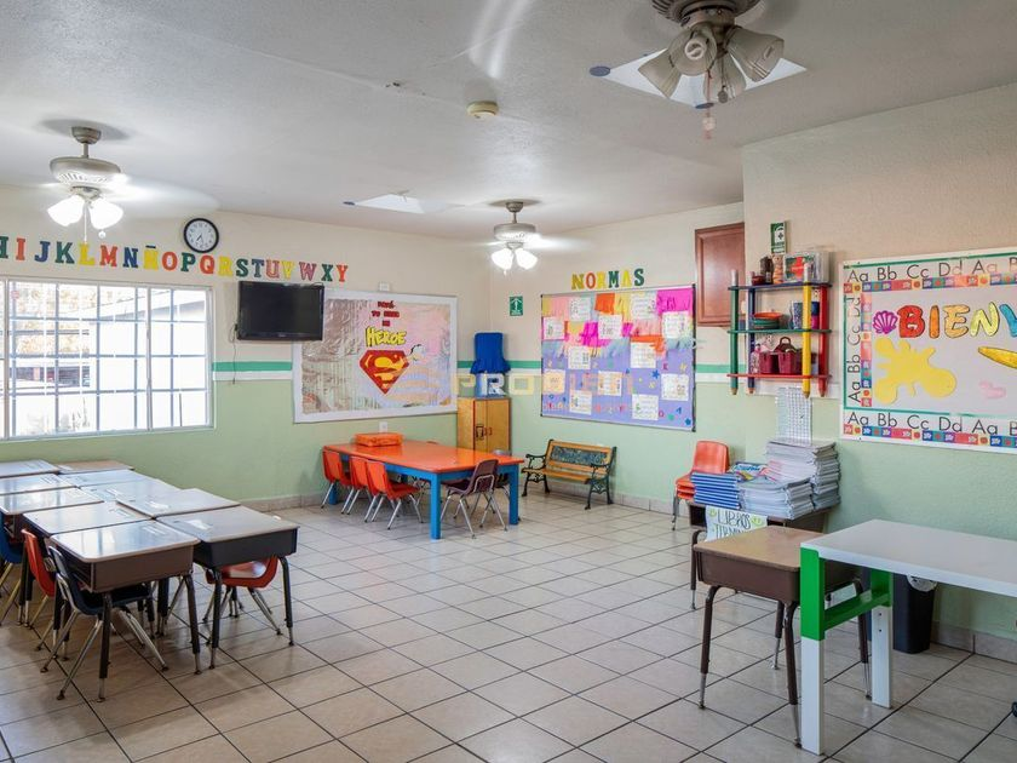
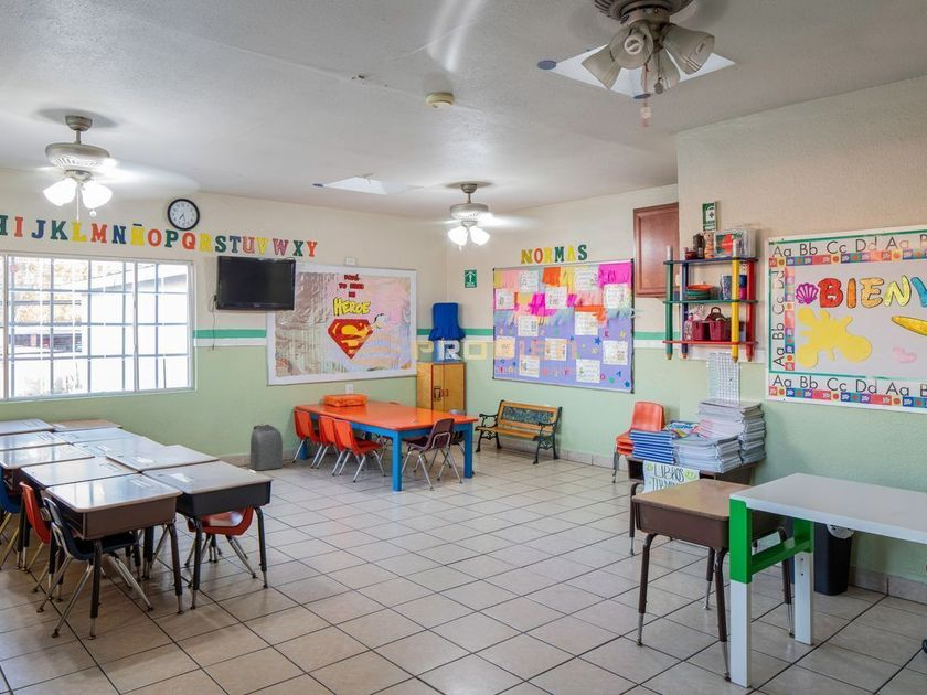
+ backpack (265, 445)
